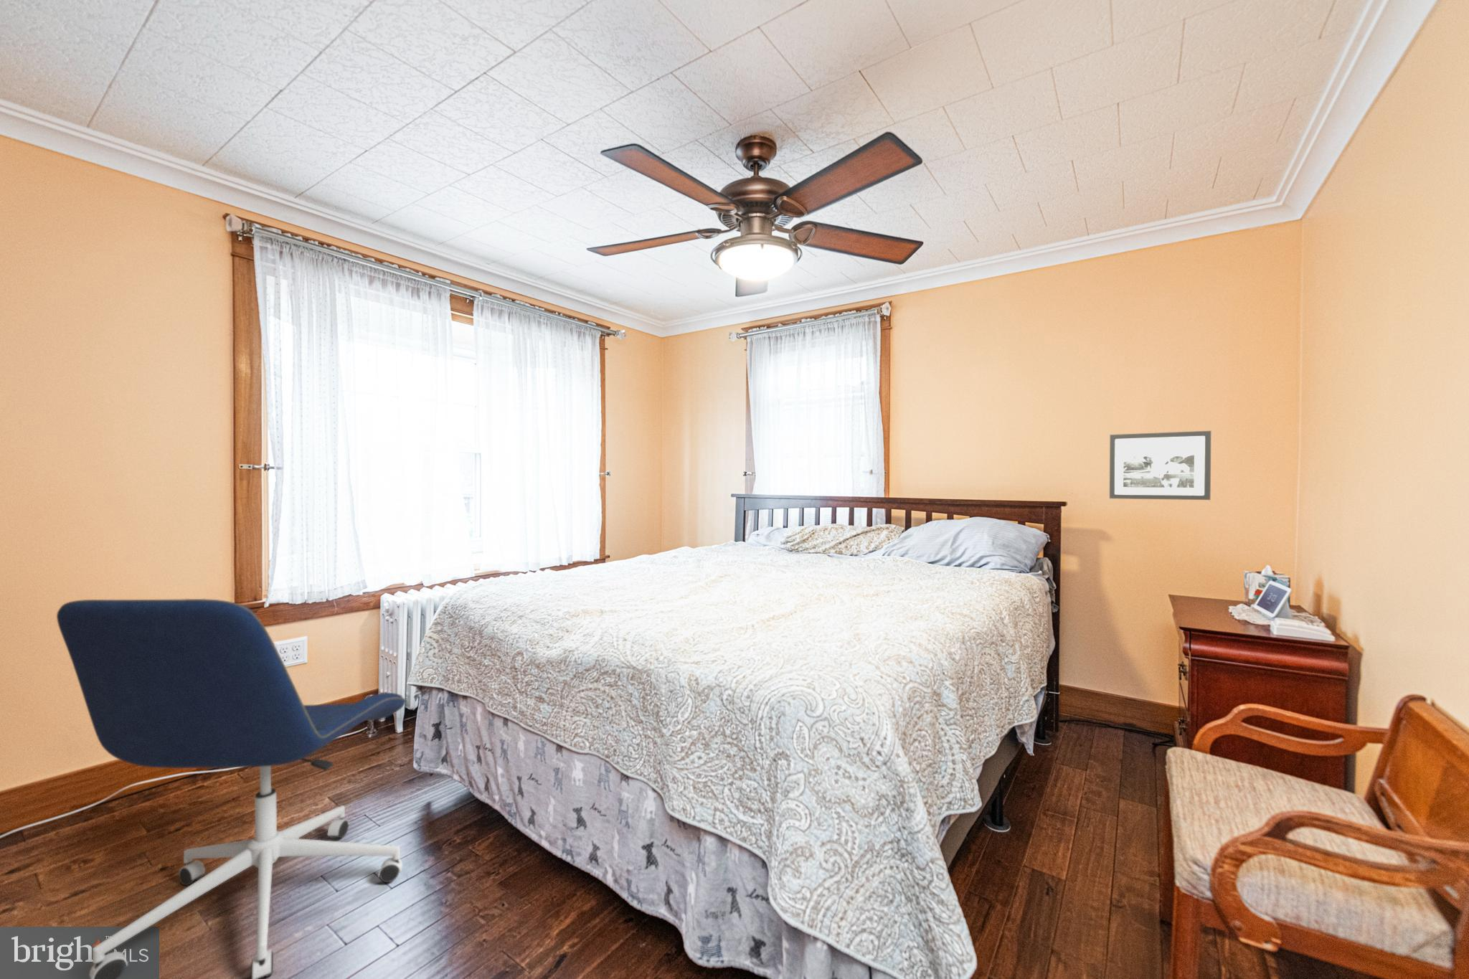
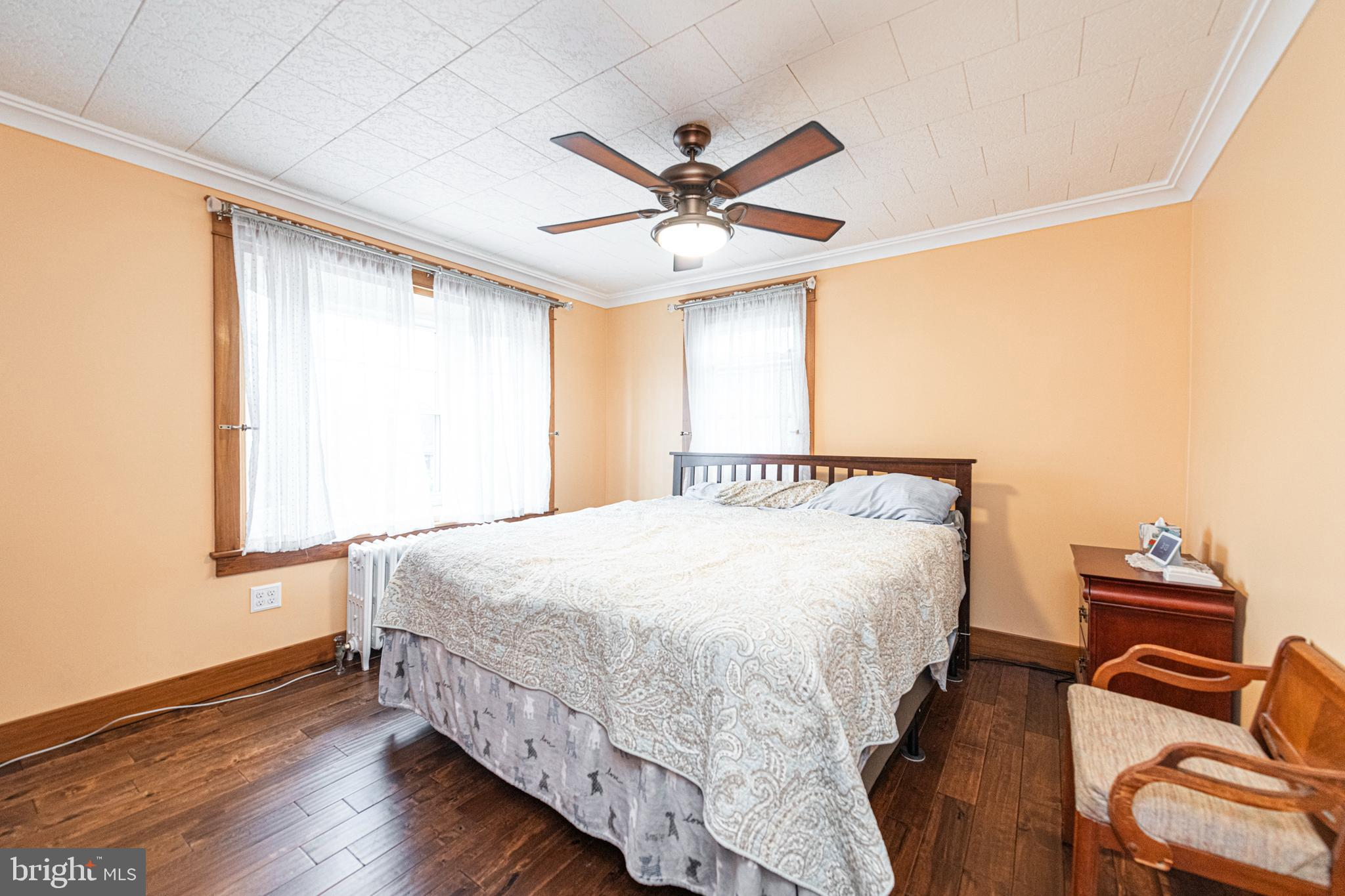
- office chair (262, 741)
- picture frame (1158, 465)
